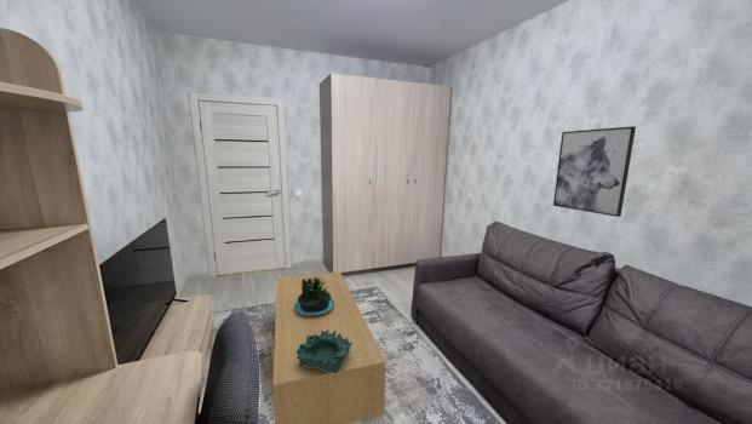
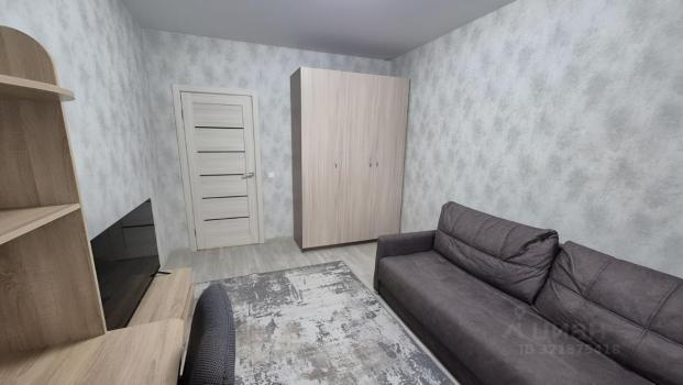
- potted plant (314, 291)
- coffee table (318, 334)
- wall art (589, 171)
- decorative bowl (326, 350)
